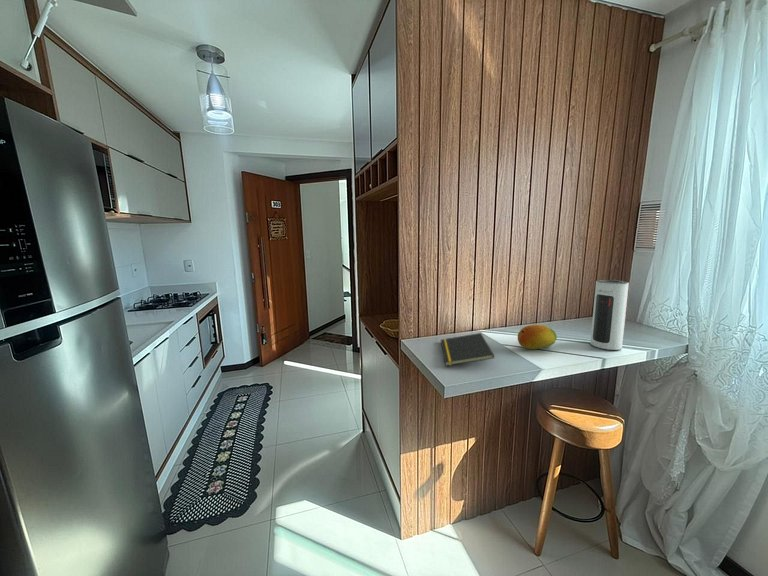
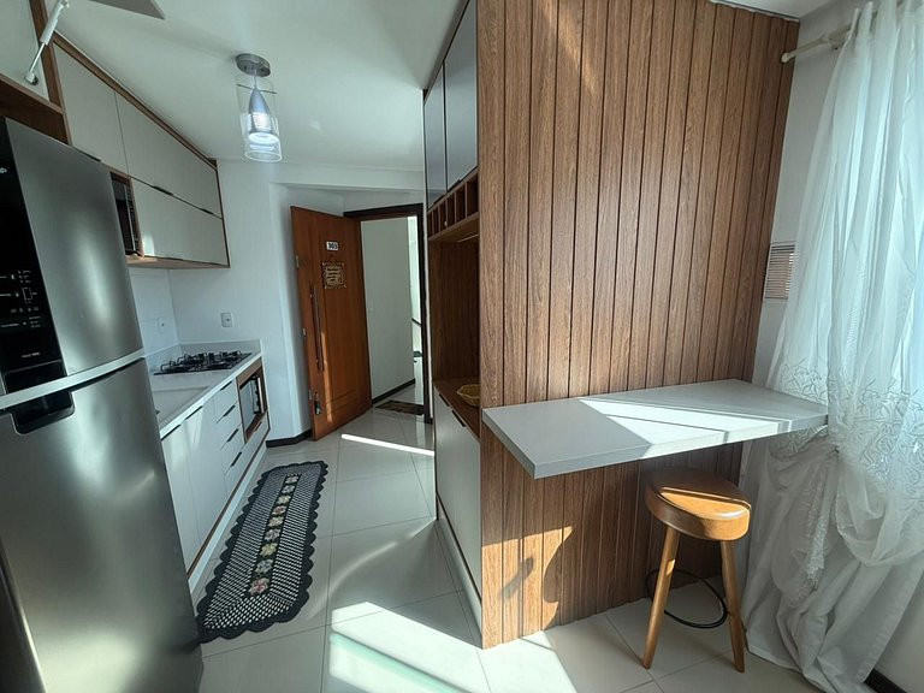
- speaker (609, 313)
- notepad (464, 348)
- fruit (538, 336)
